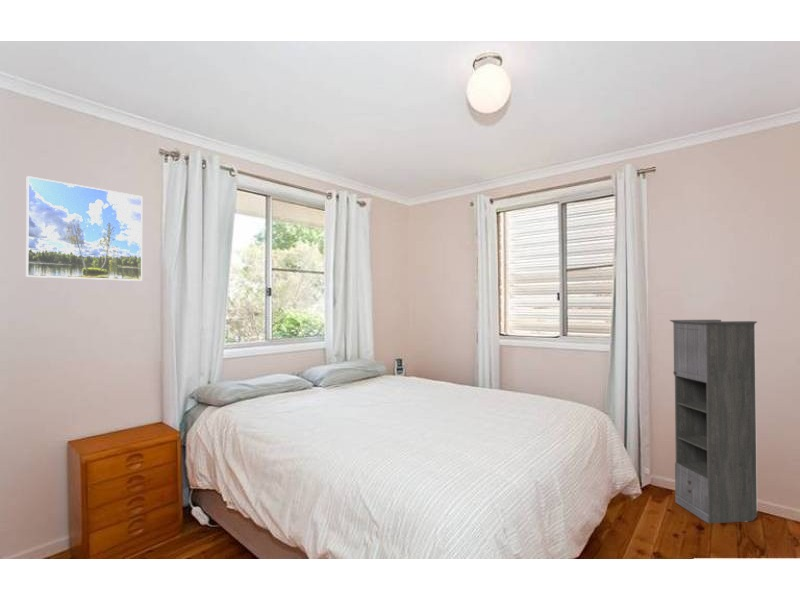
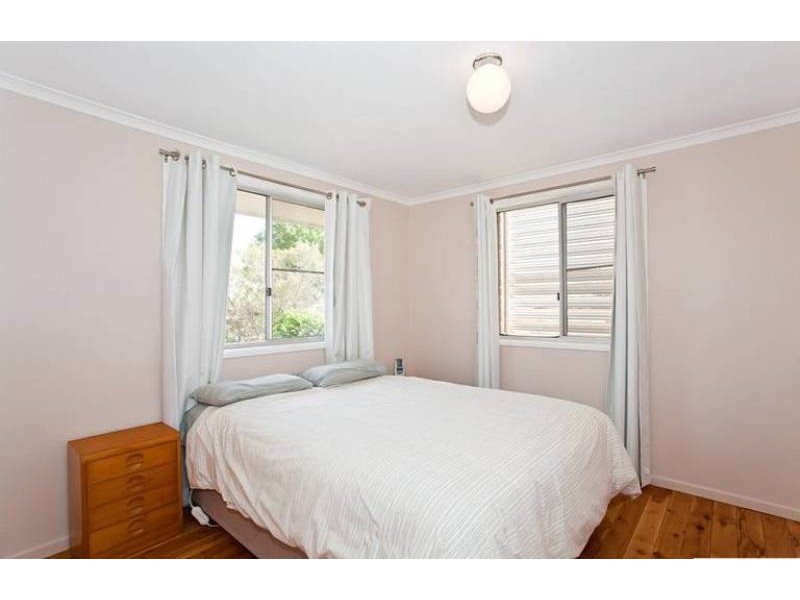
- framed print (89, 233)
- storage cabinet (712, 415)
